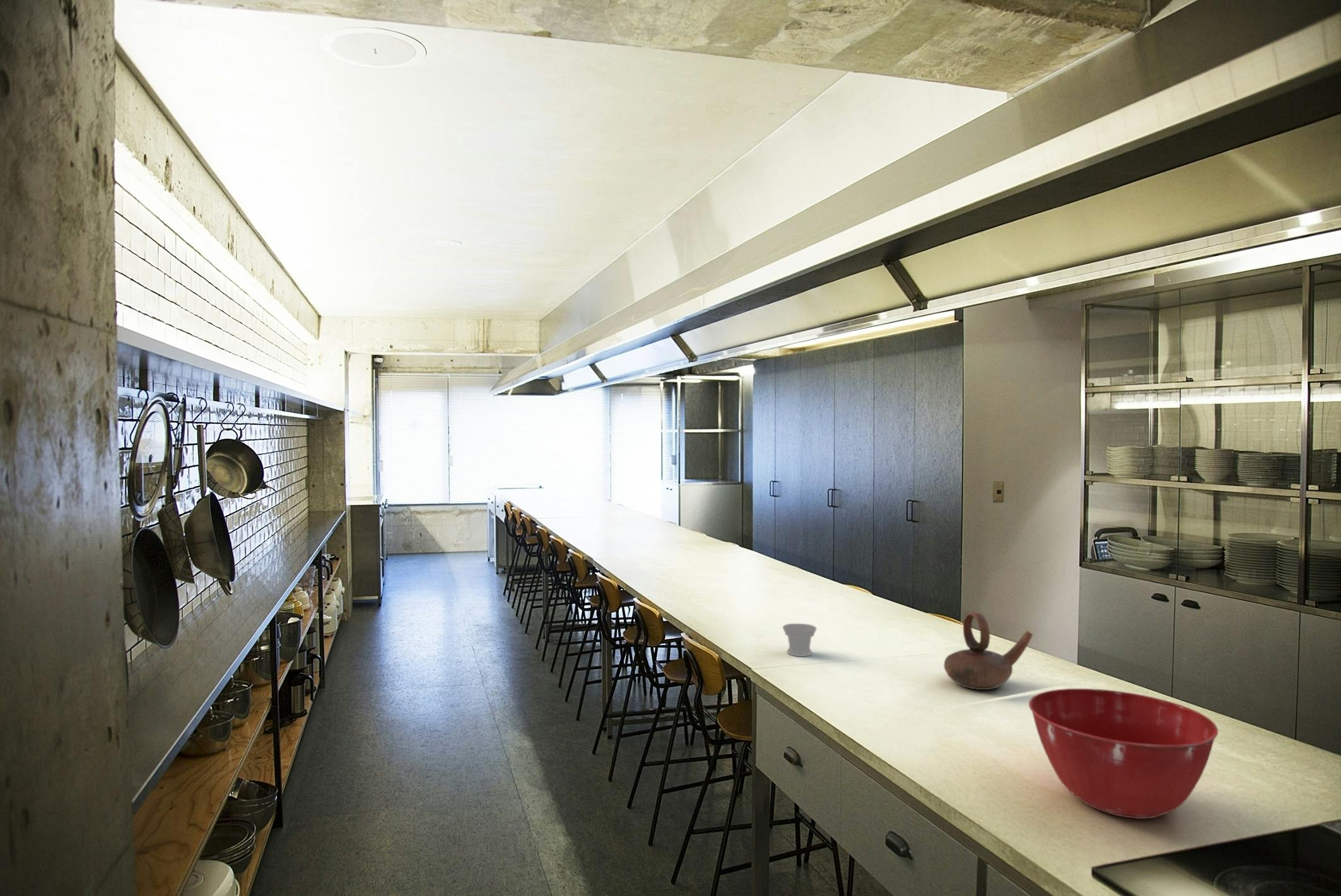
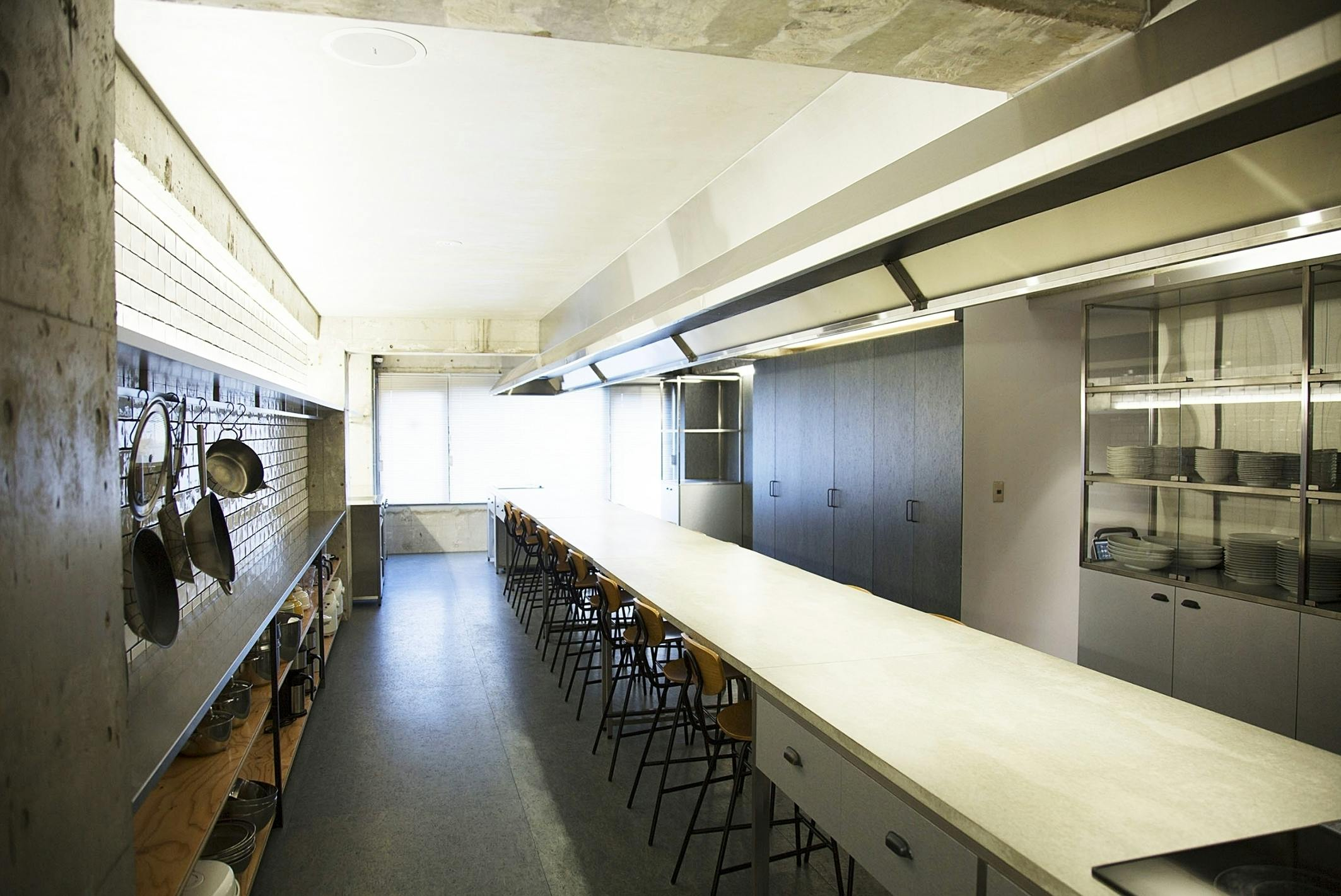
- mixing bowl (1118, 756)
- cup (799, 641)
- teapot (987, 648)
